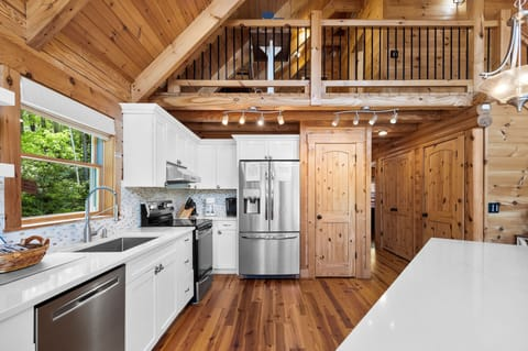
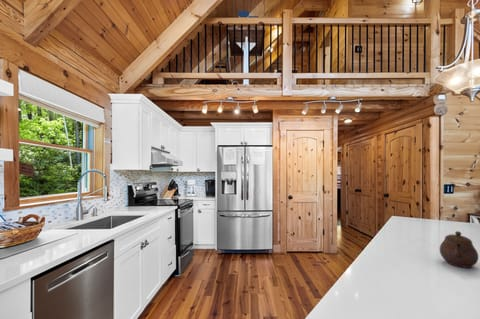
+ teapot (458, 247)
